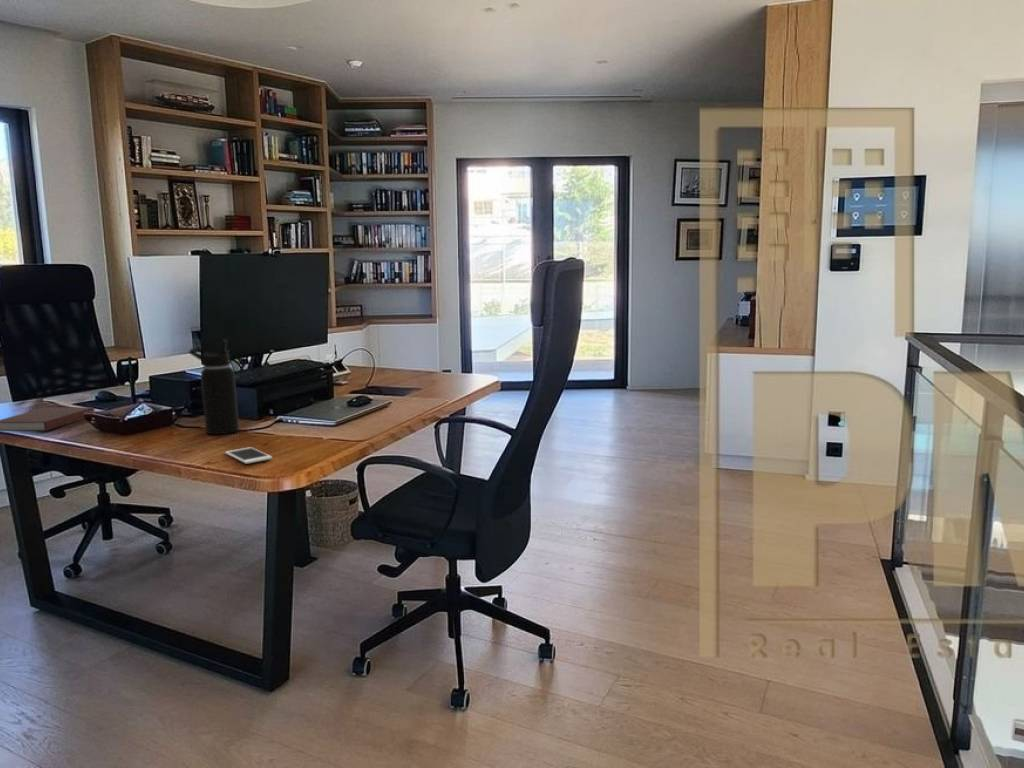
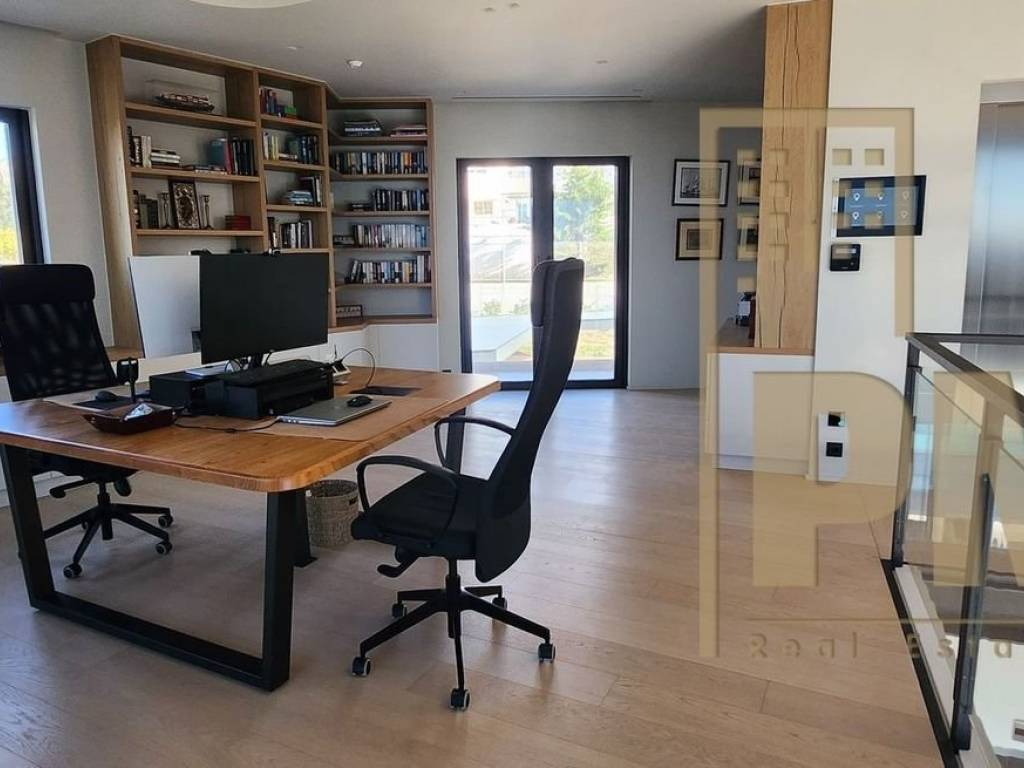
- cell phone (248, 455)
- notebook (45, 418)
- water bottle (214, 386)
